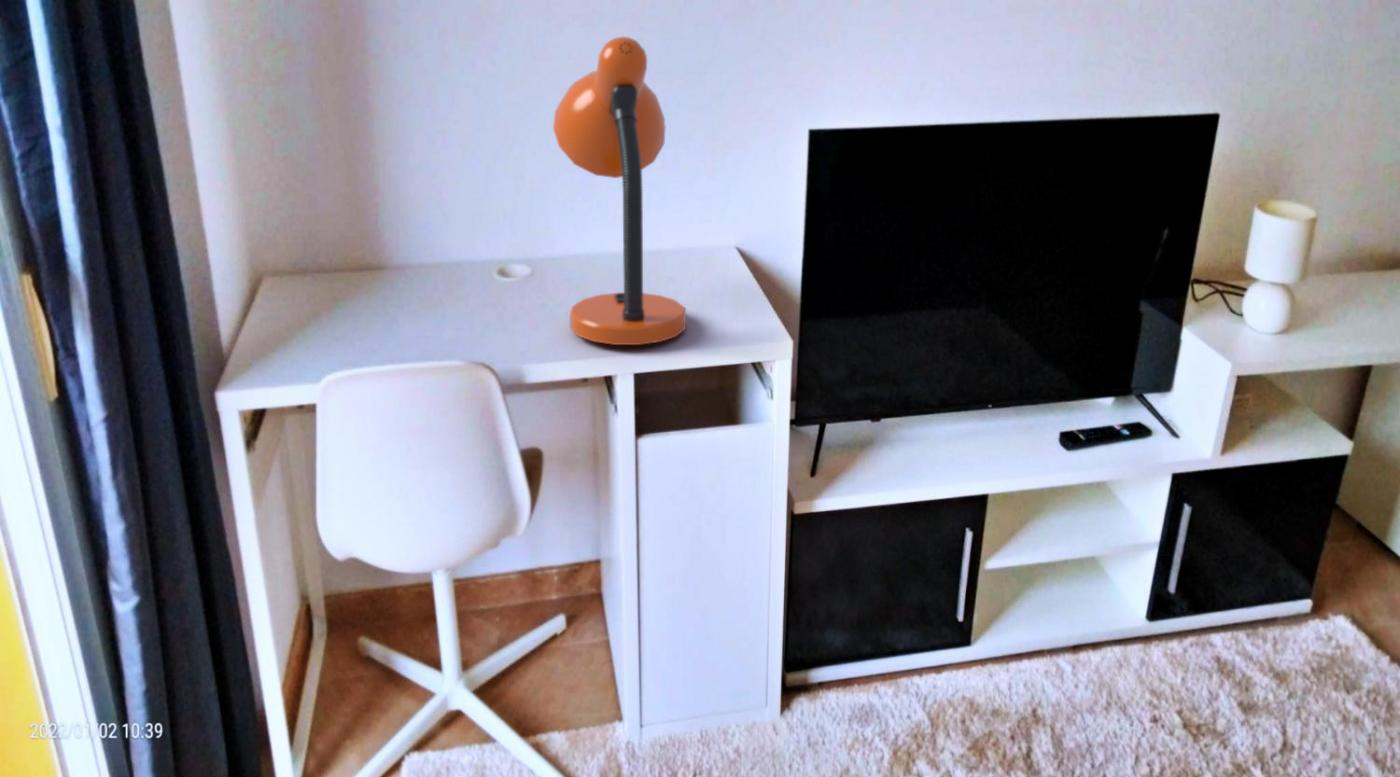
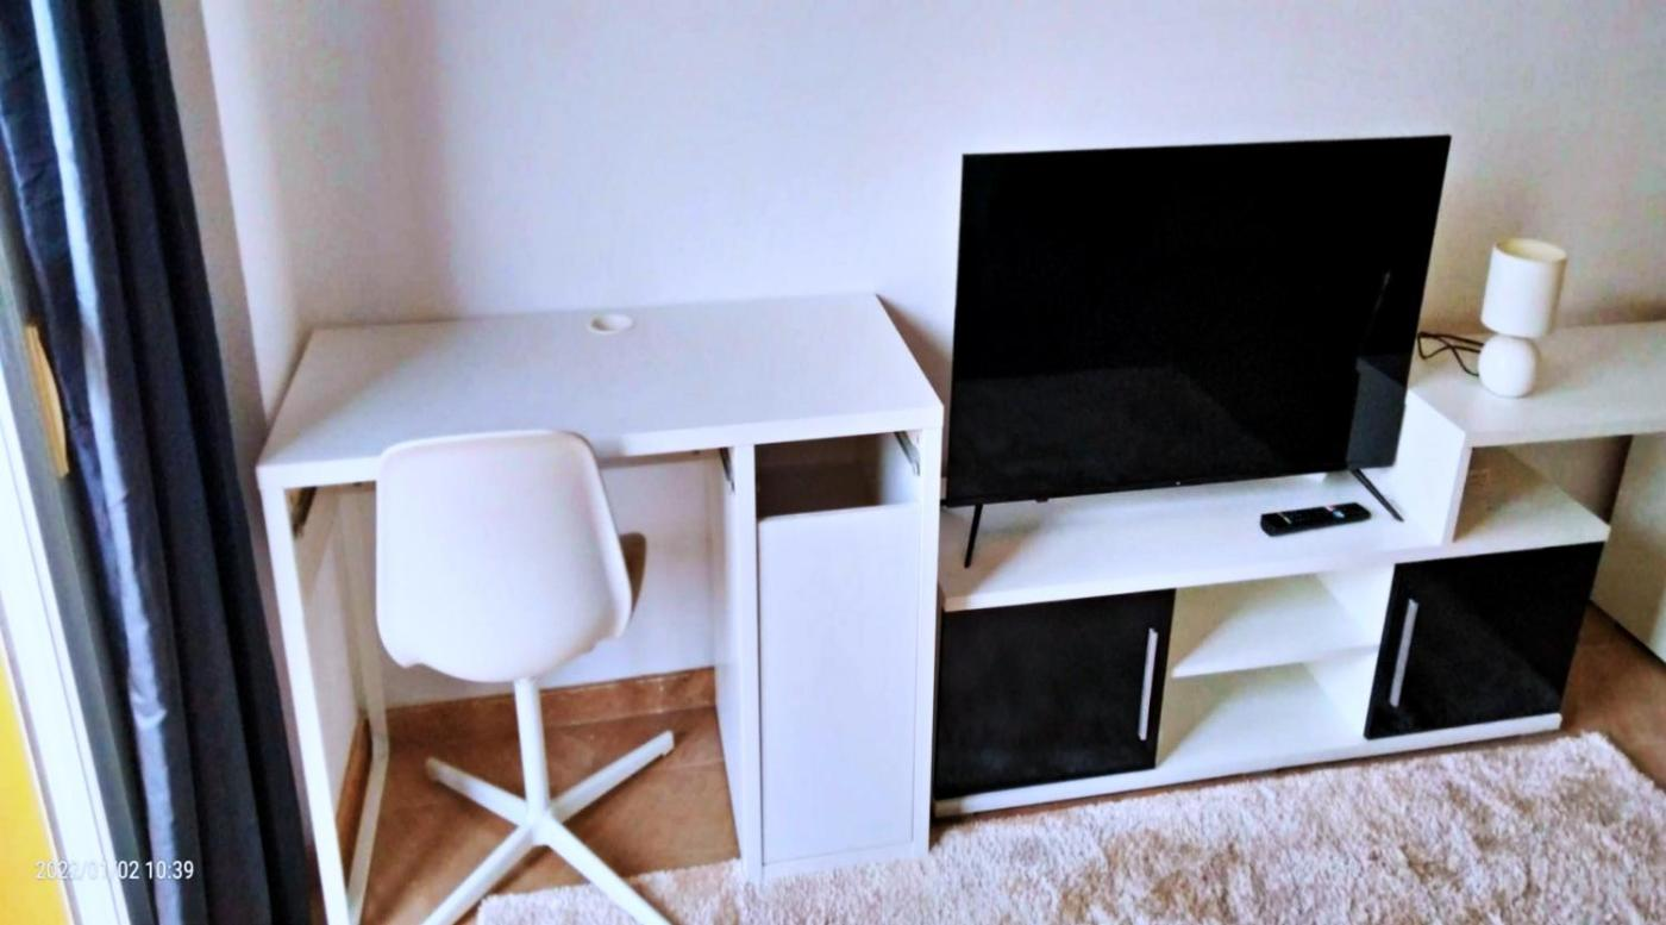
- desk lamp (622, 179)
